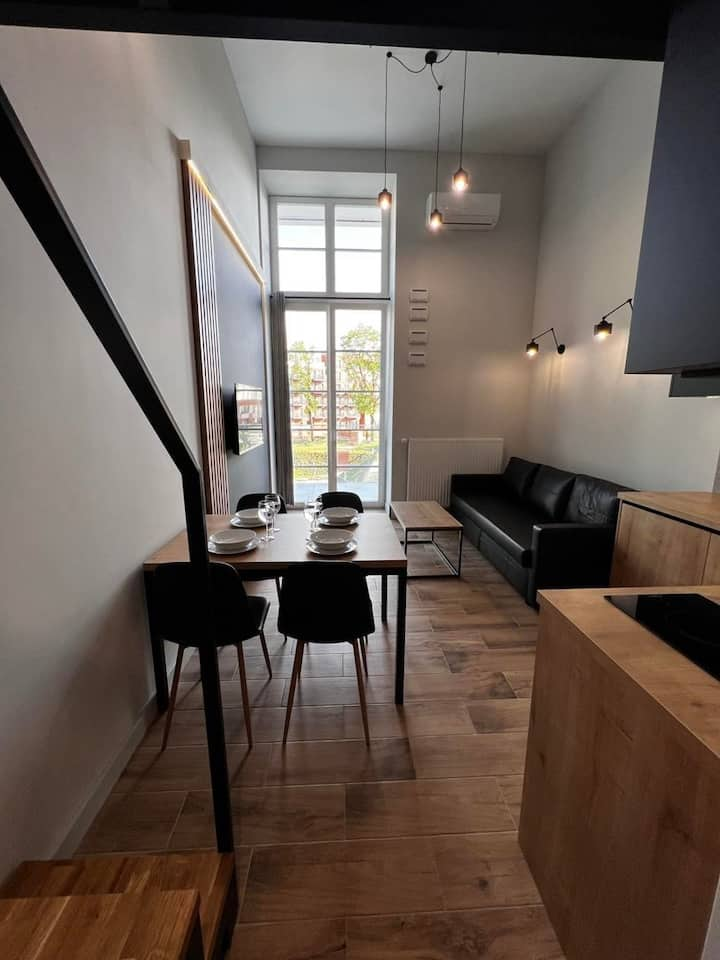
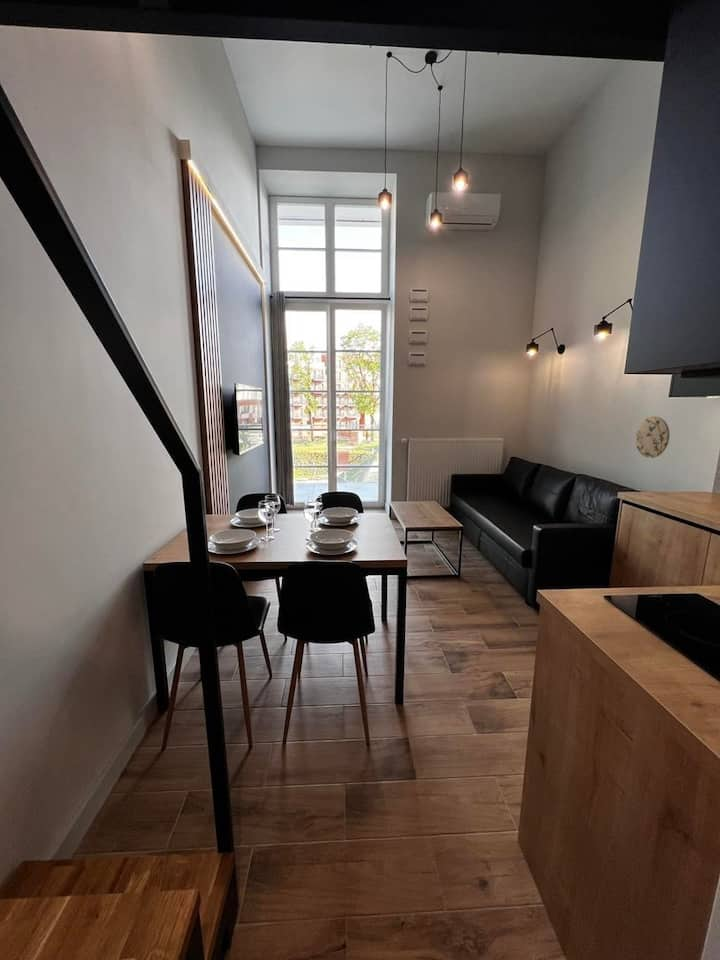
+ decorative plate (651, 437)
